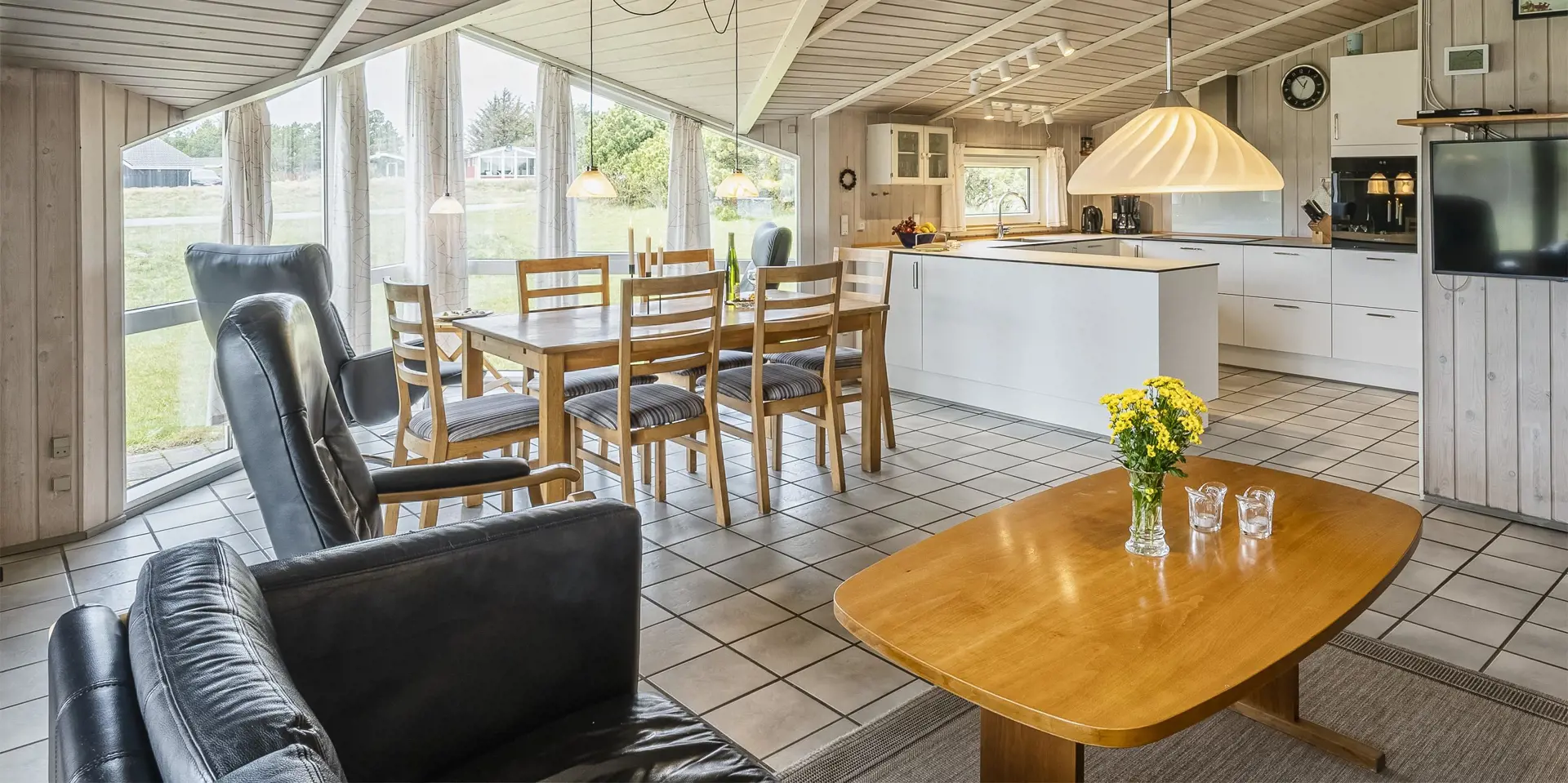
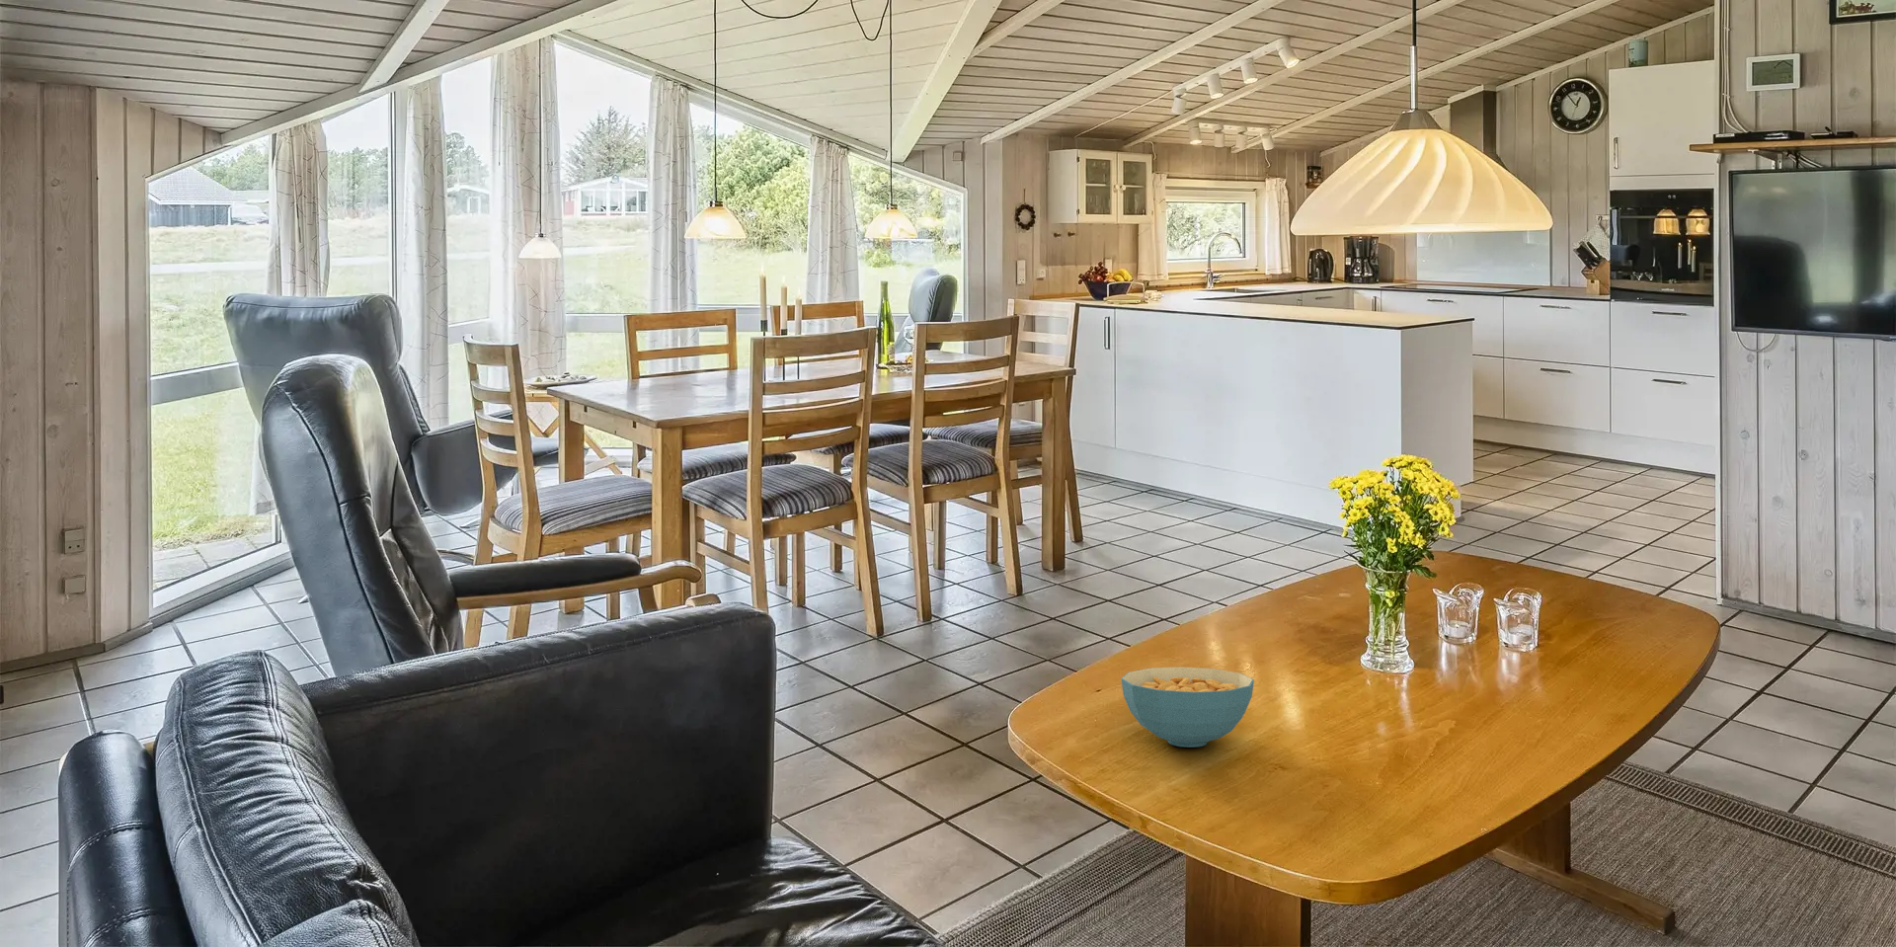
+ cereal bowl (1187, 710)
